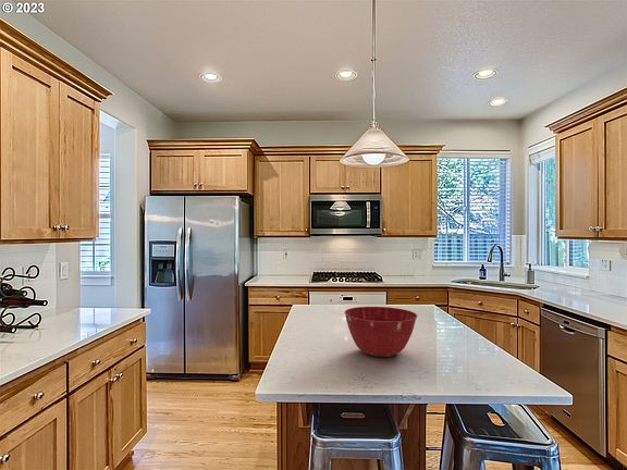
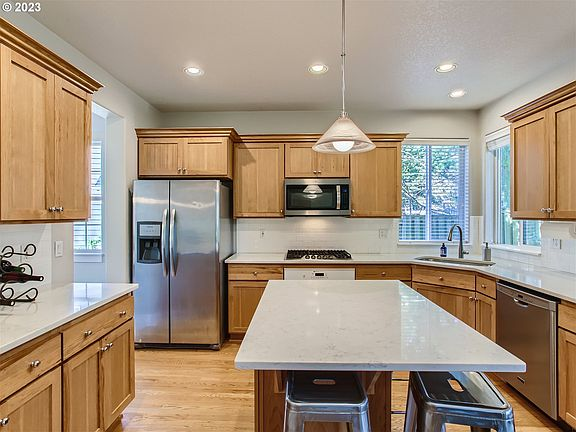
- mixing bowl (380, 332)
